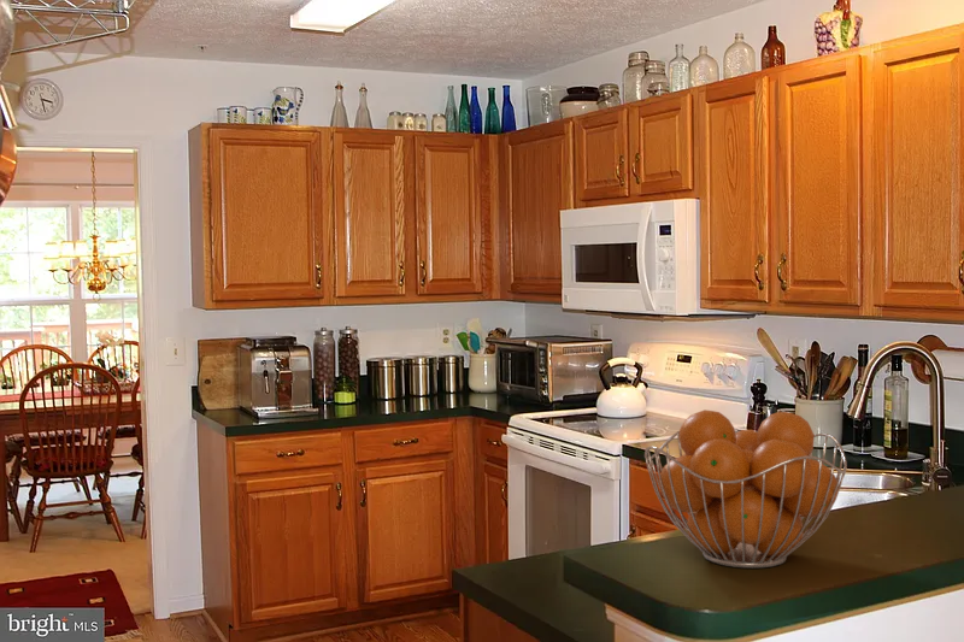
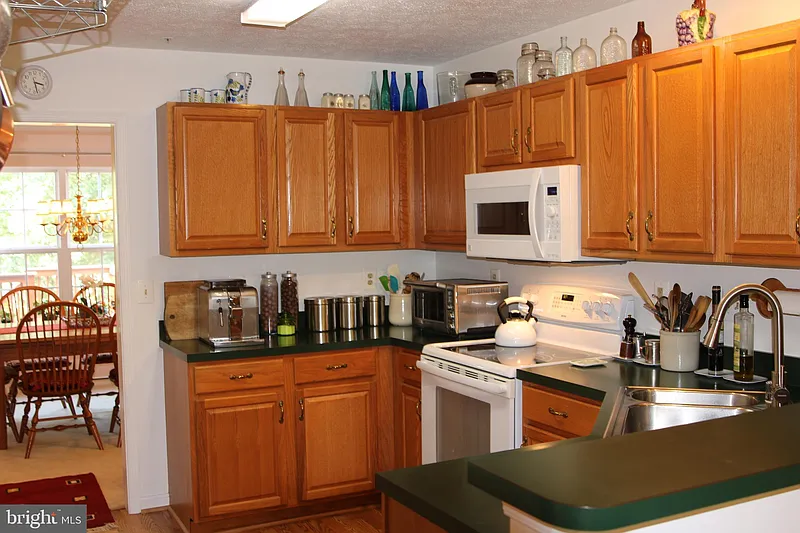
- fruit basket (743, 484)
